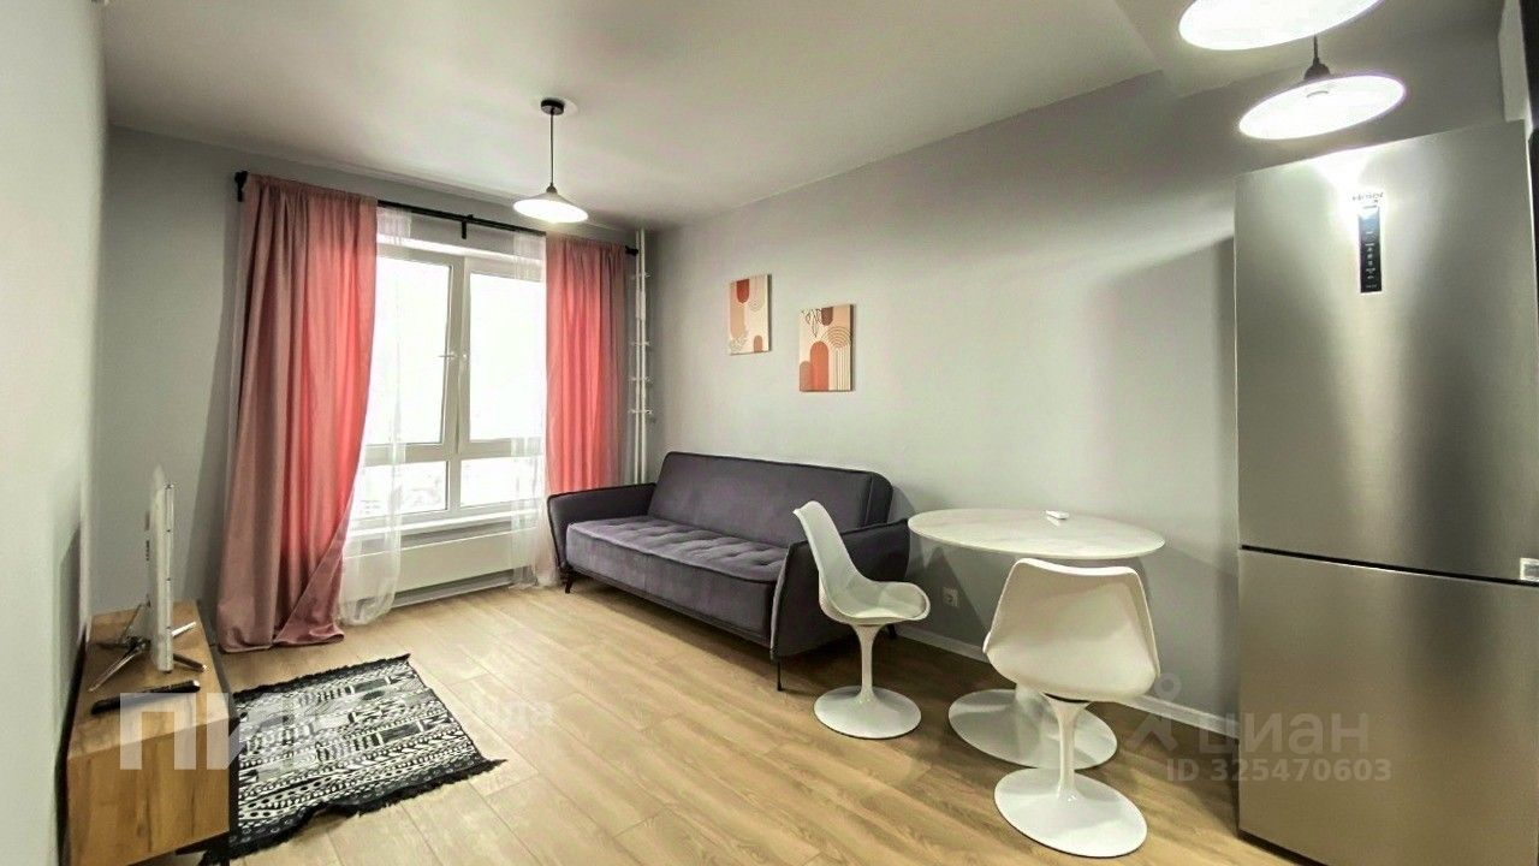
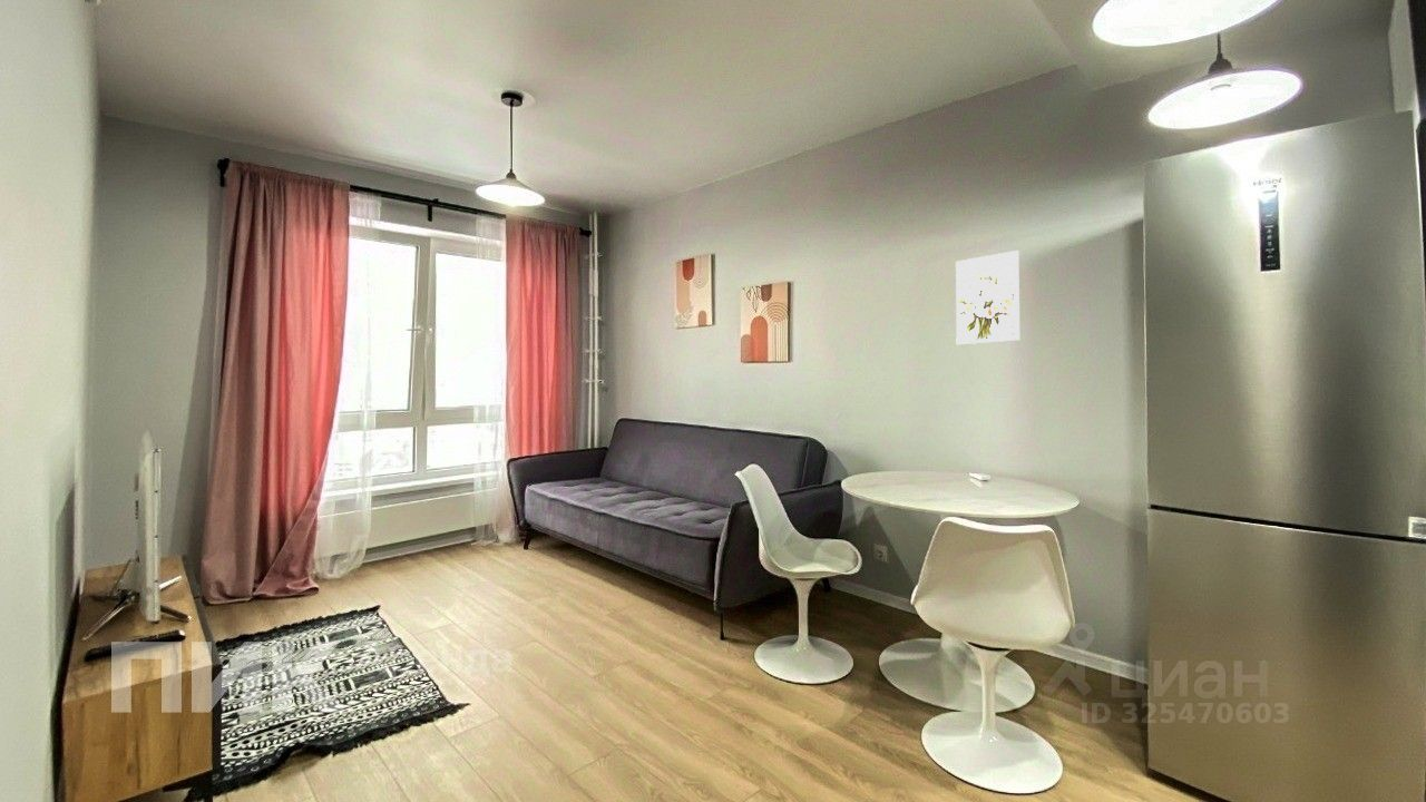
+ wall art (986, 299)
